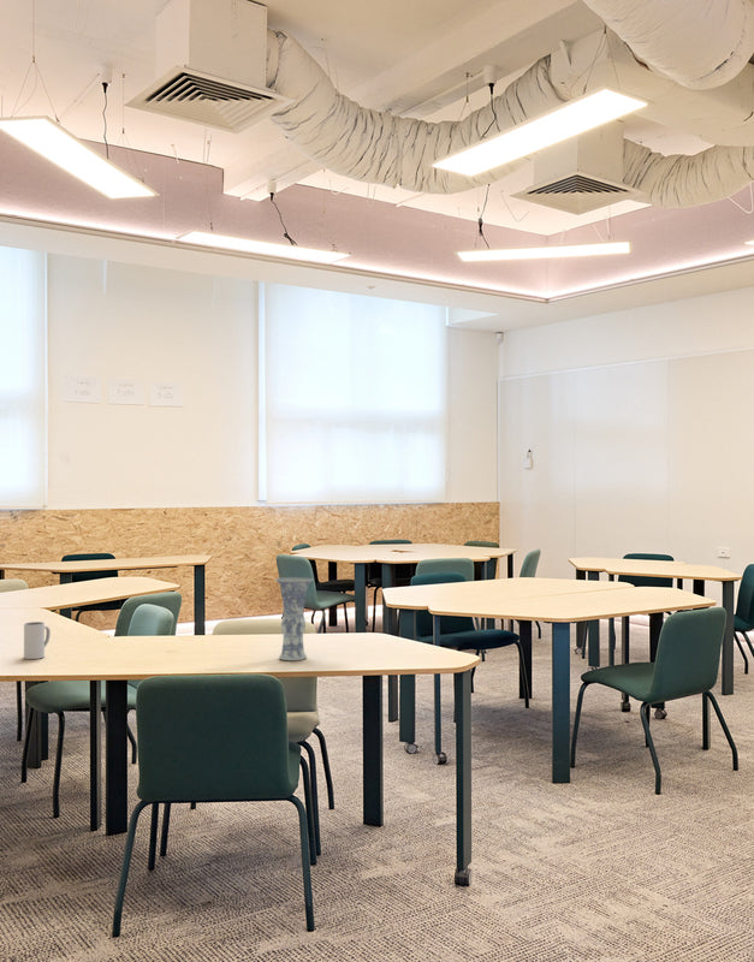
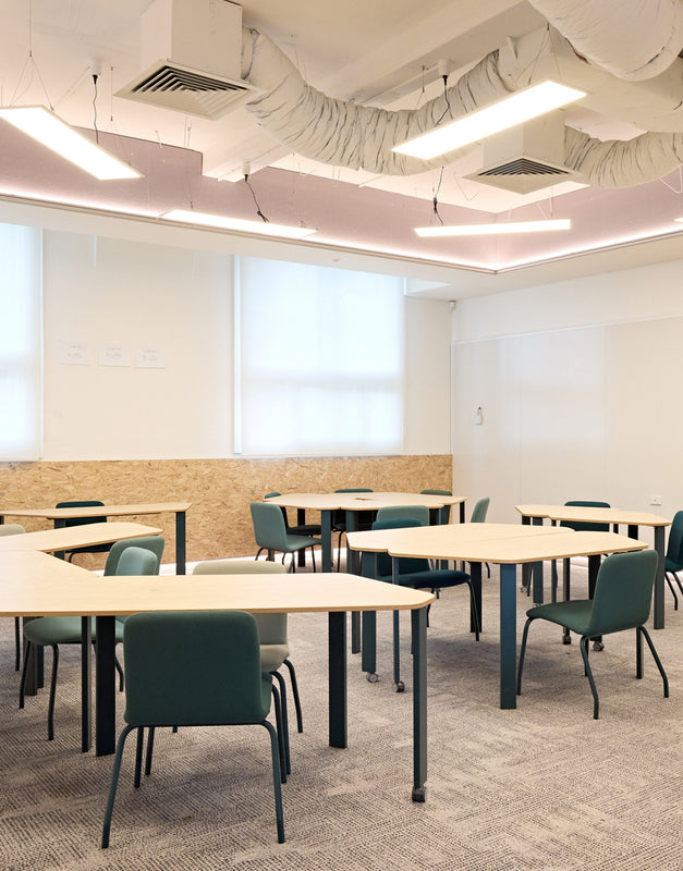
- mug (37, 639)
- vase (293, 618)
